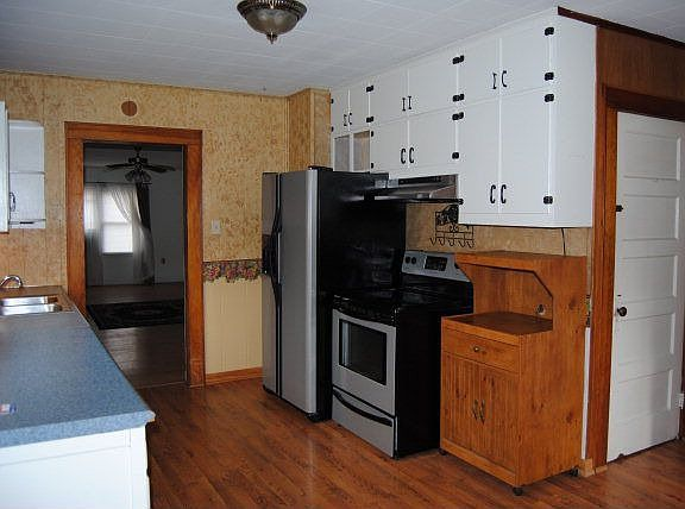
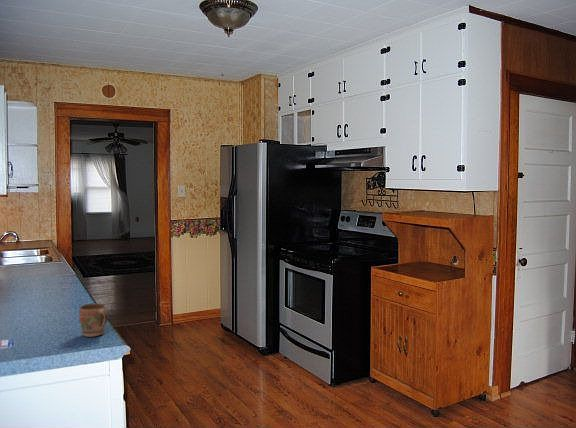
+ mug (93, 320)
